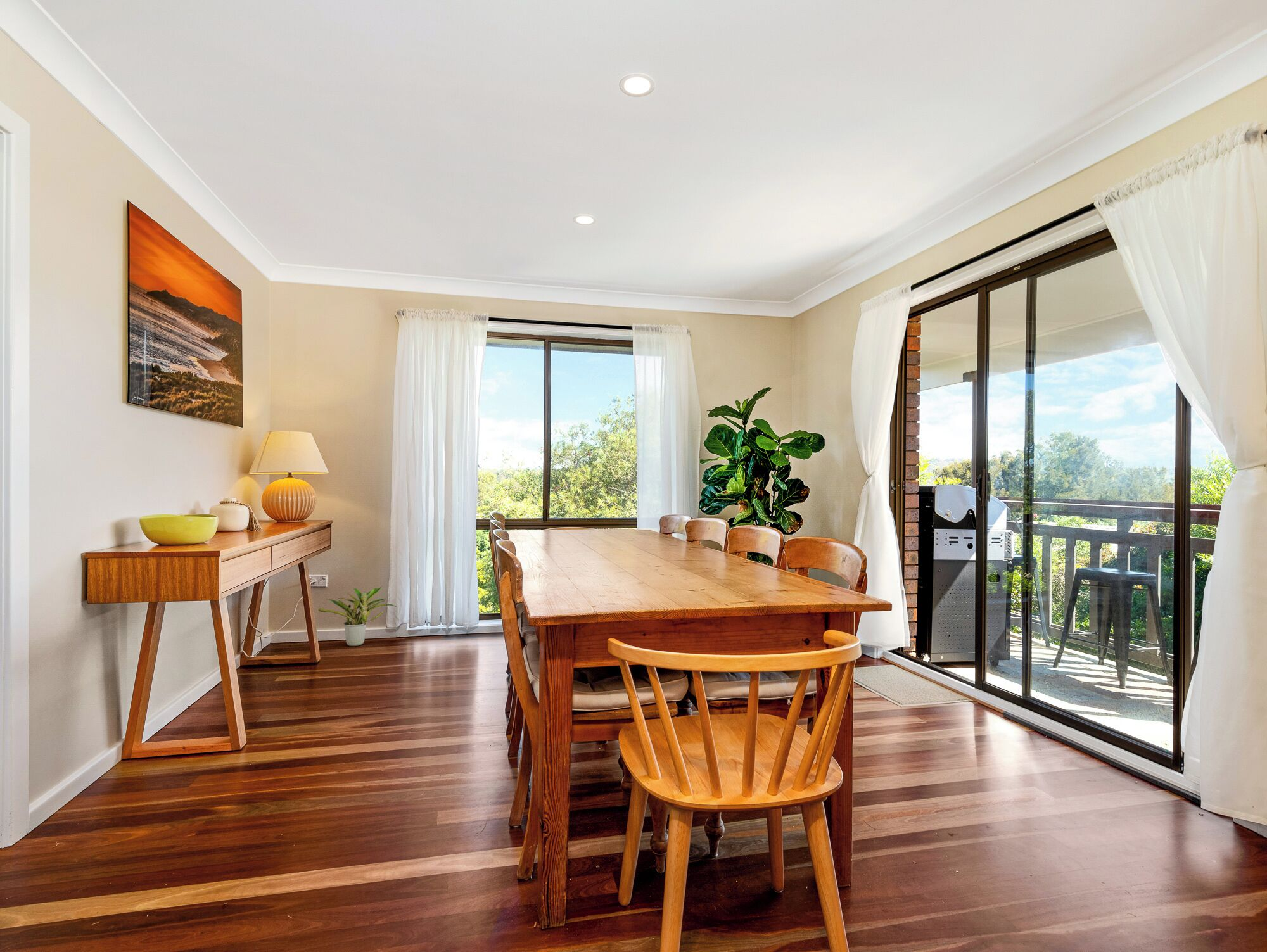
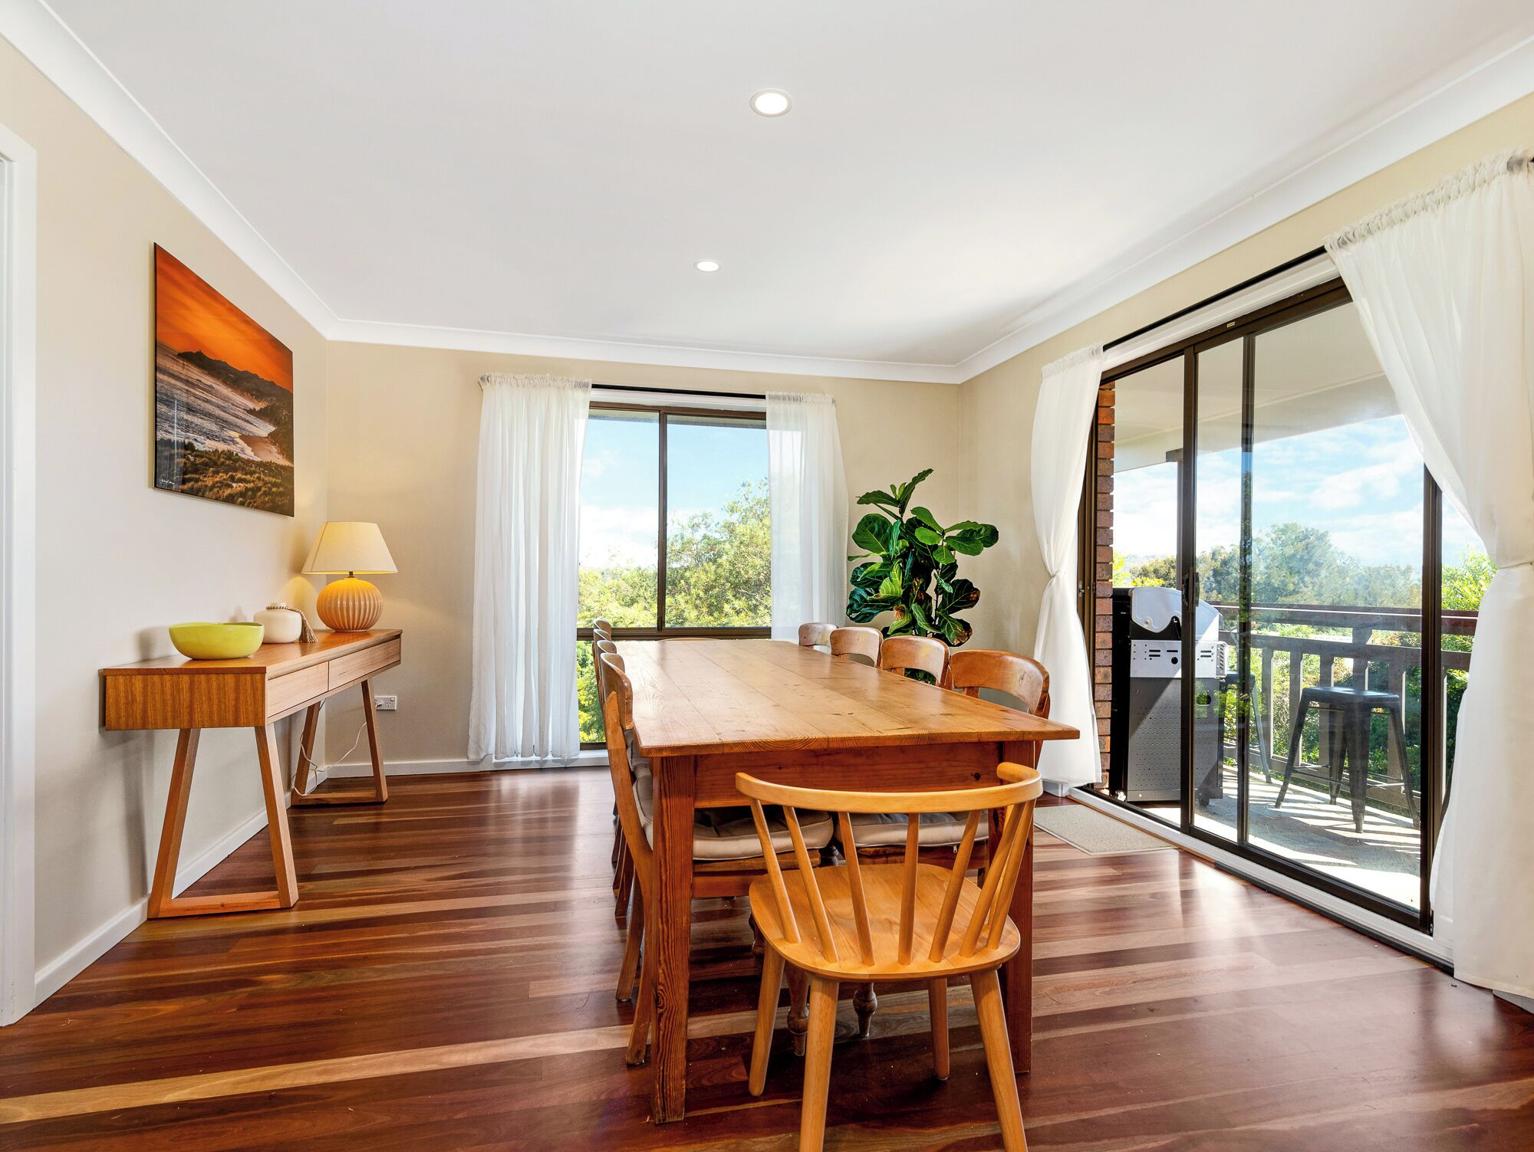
- potted plant (359, 615)
